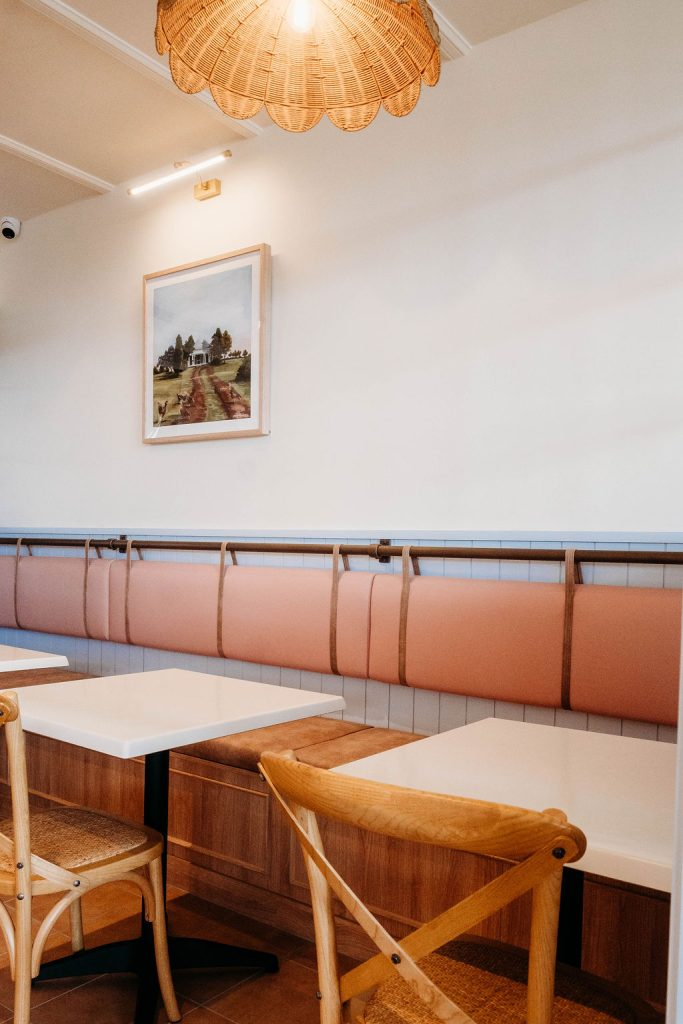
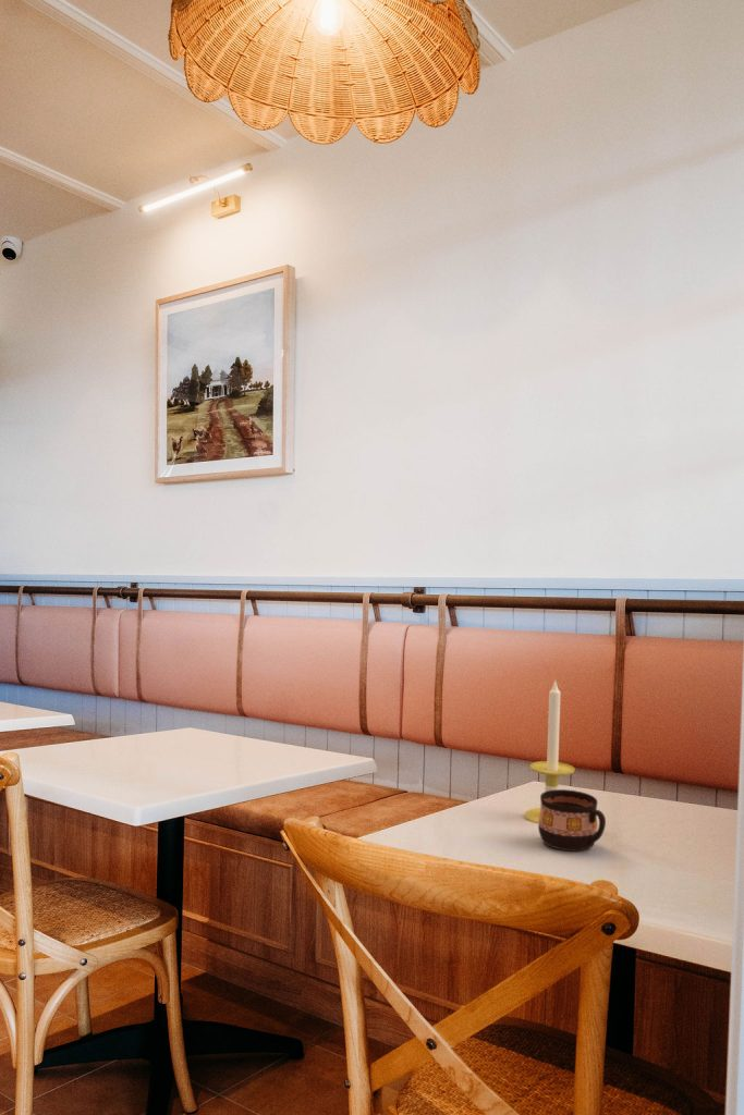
+ candle (552, 748)
+ cup (569, 821)
